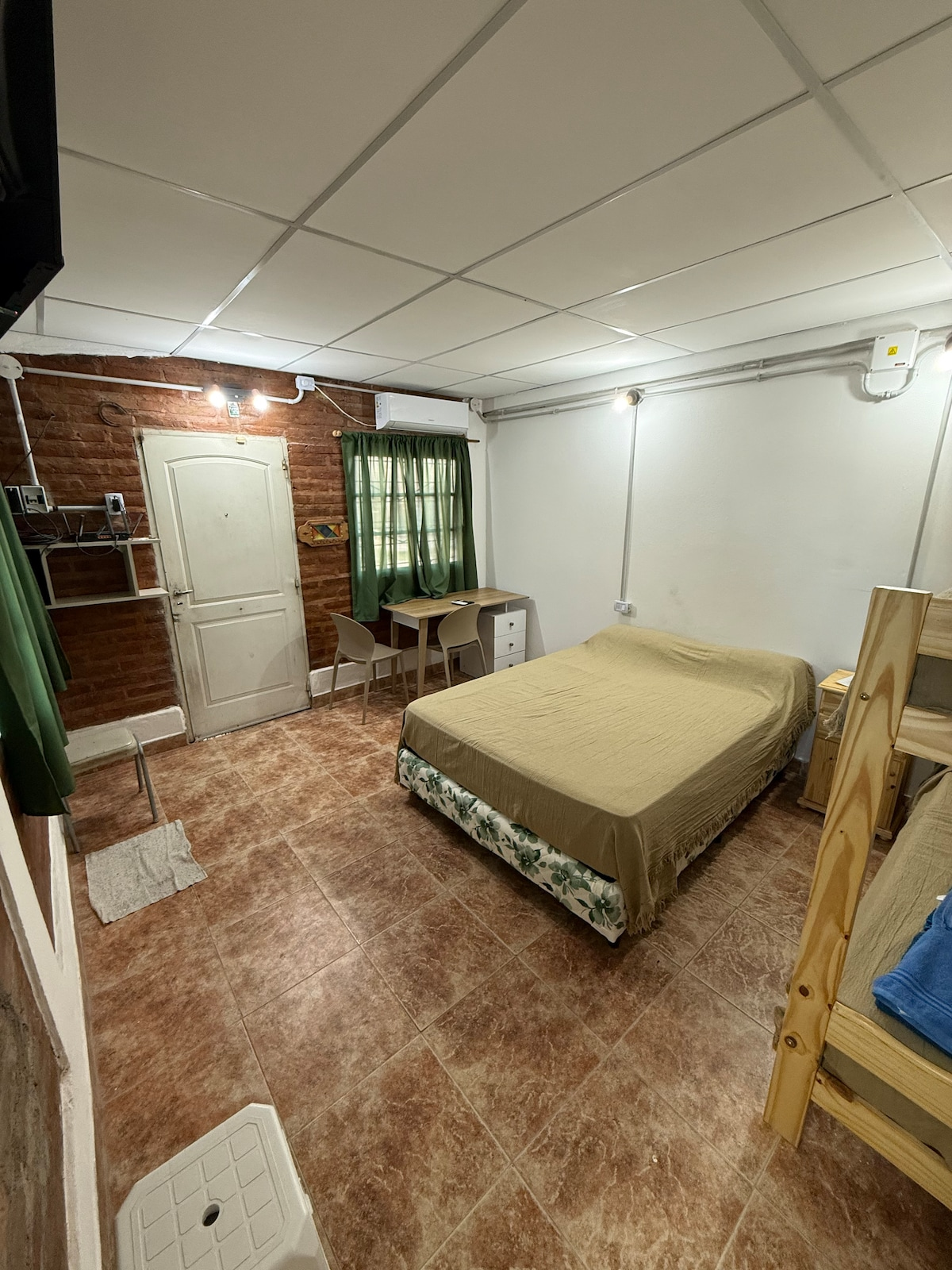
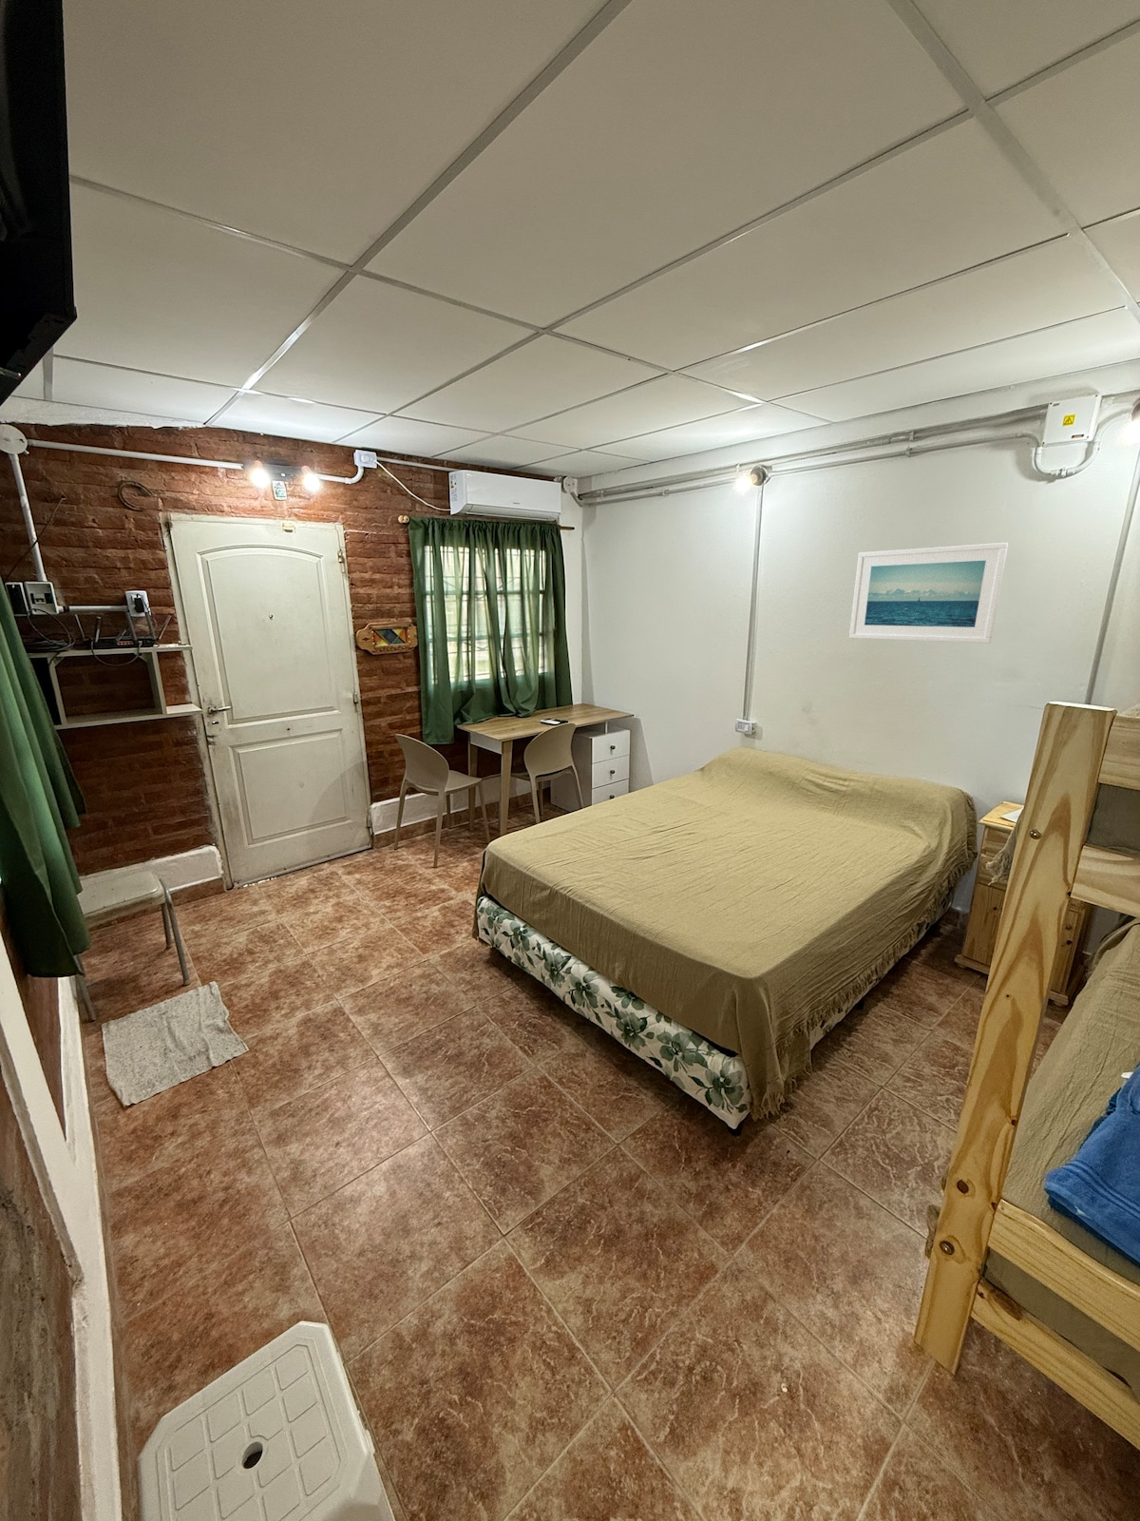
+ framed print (921, 595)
